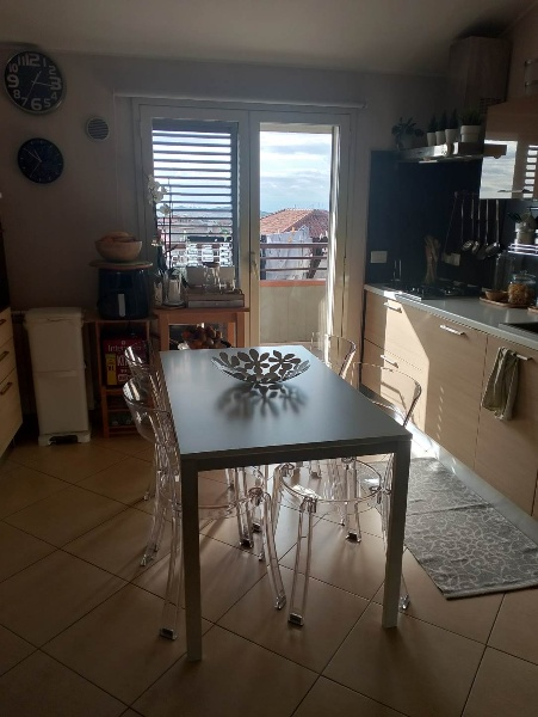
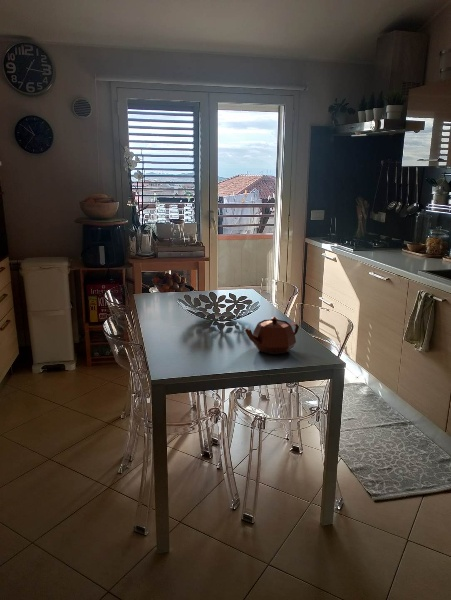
+ teapot (272, 333)
